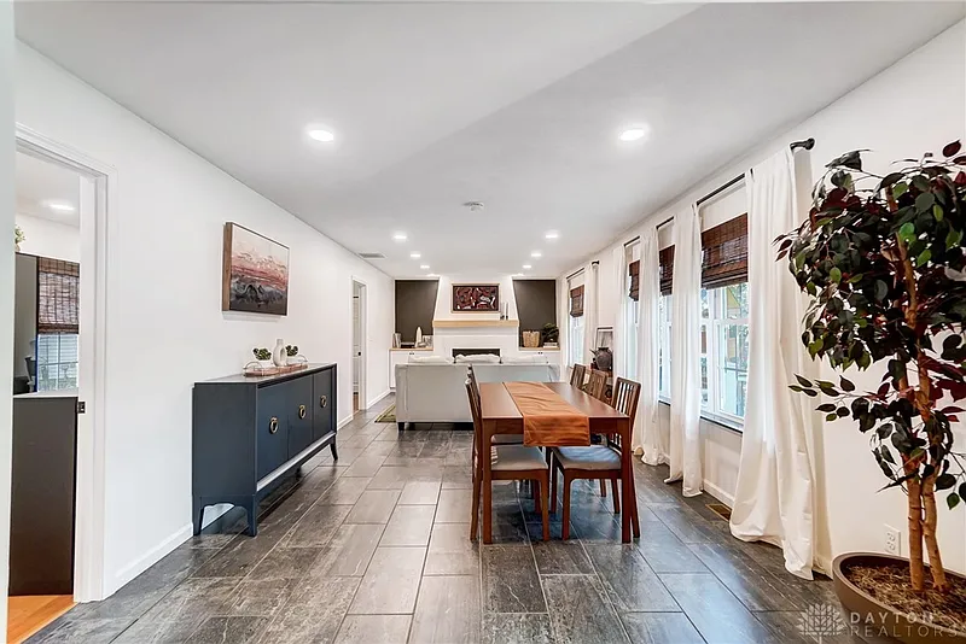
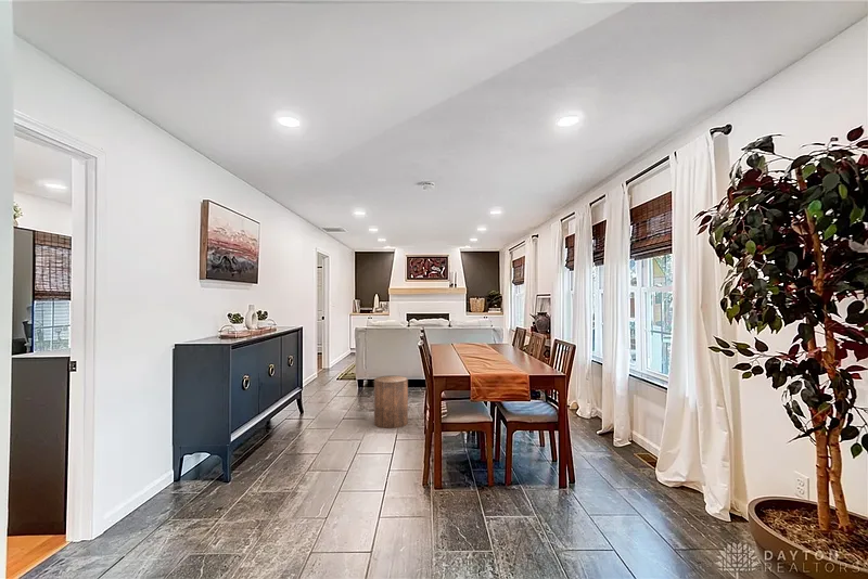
+ stool (391, 400)
